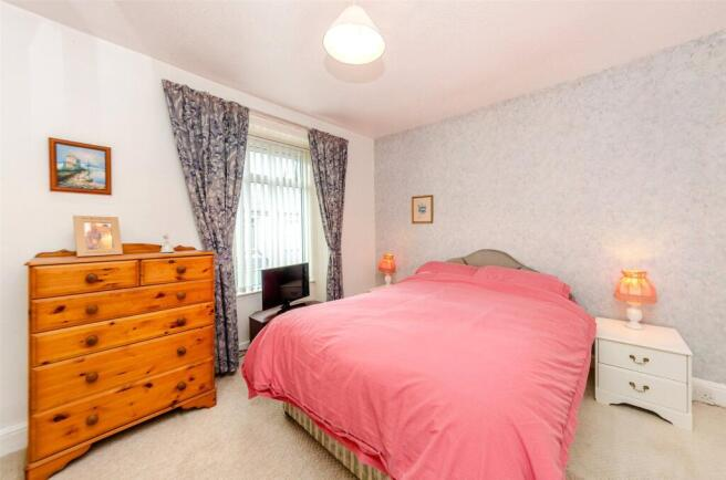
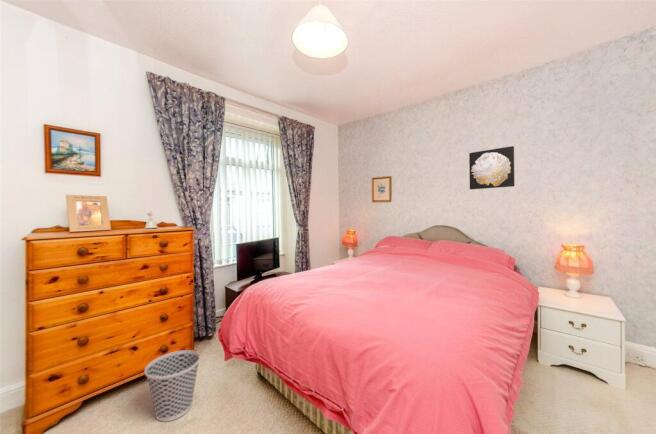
+ wall art (490, 168)
+ wastebasket (174, 385)
